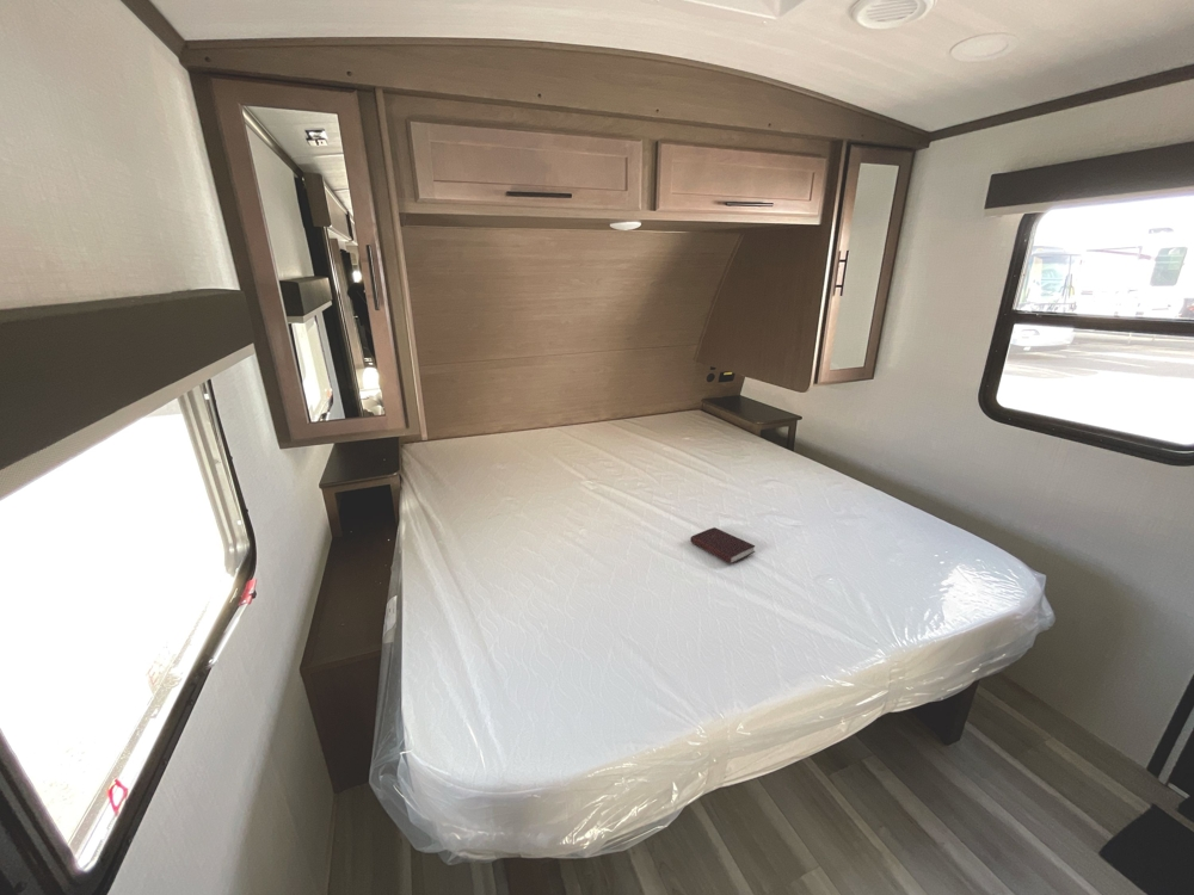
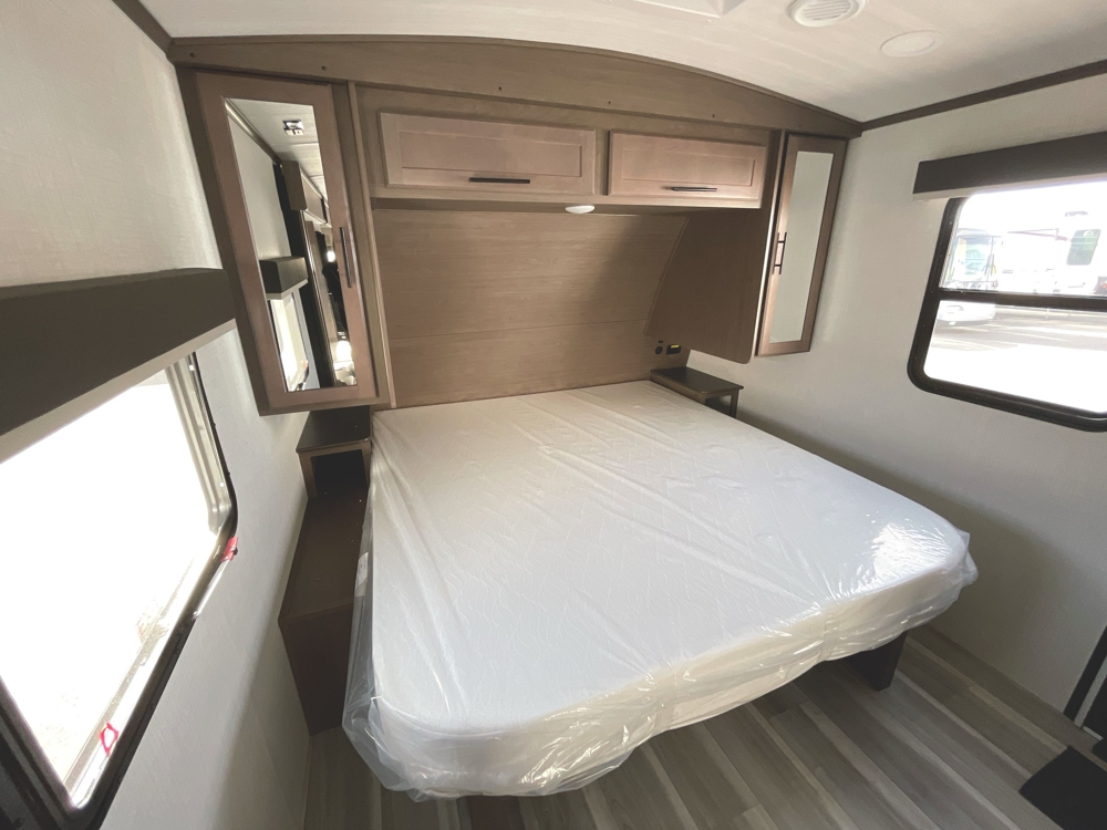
- book (721, 543)
